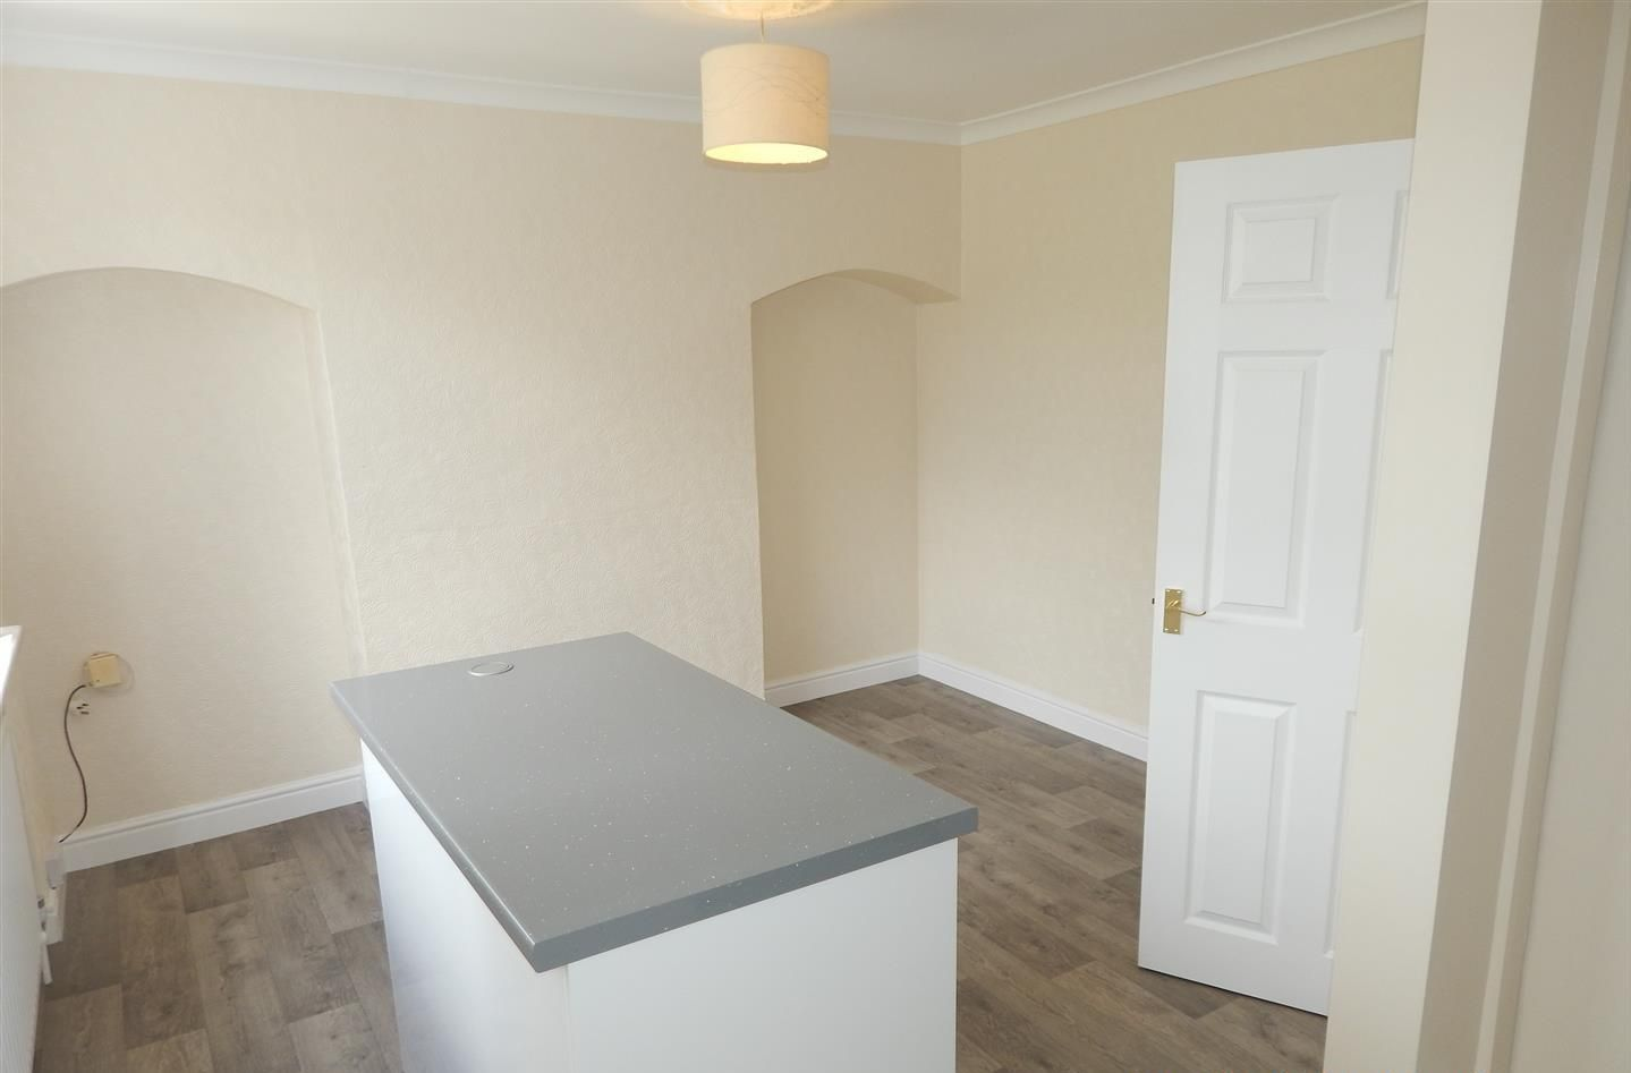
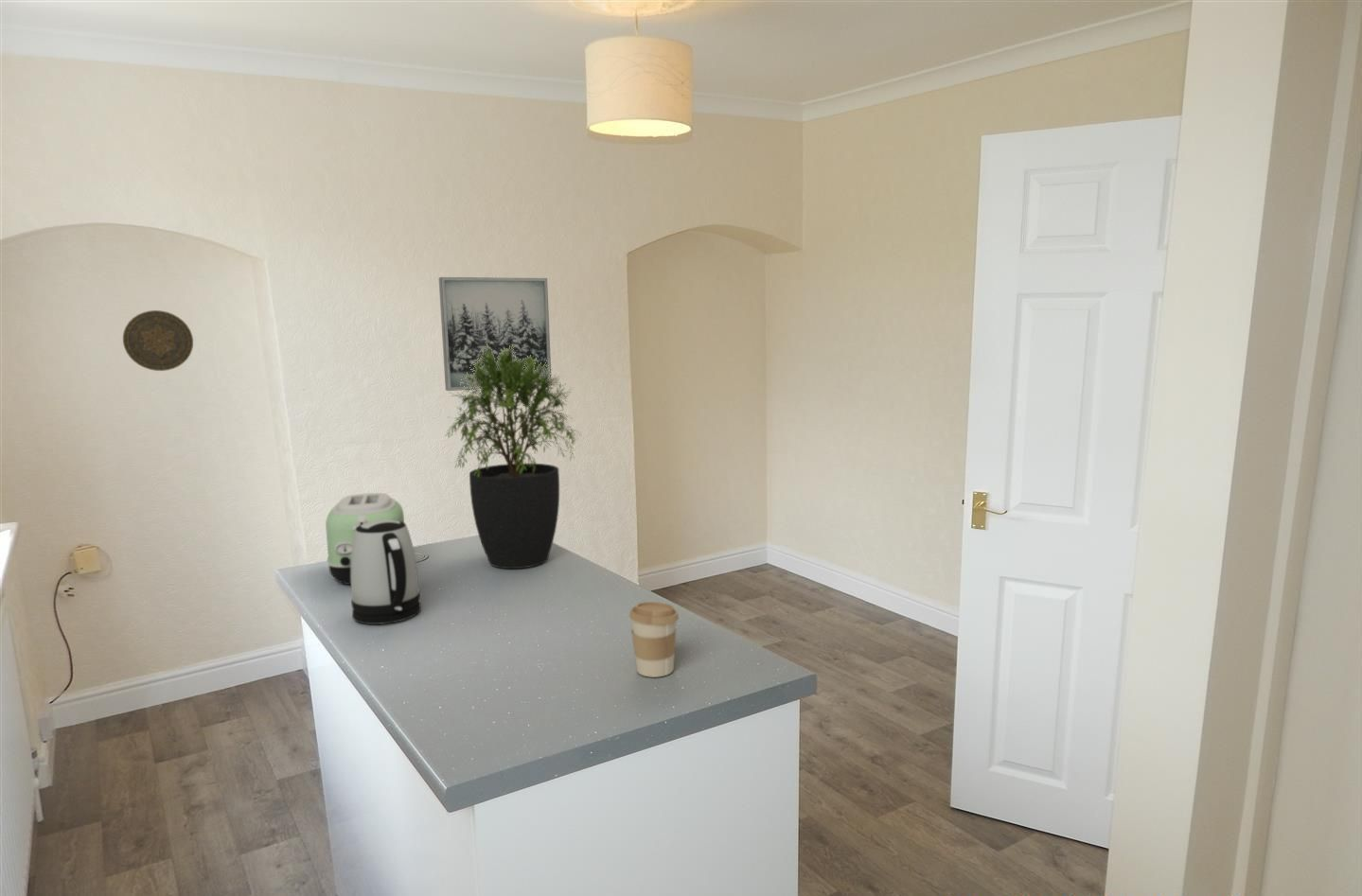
+ kettle (386, 570)
+ wall art (497, 333)
+ potted plant (517, 451)
+ coffee cup (654, 637)
+ decorative plate (158, 341)
+ toaster (354, 532)
